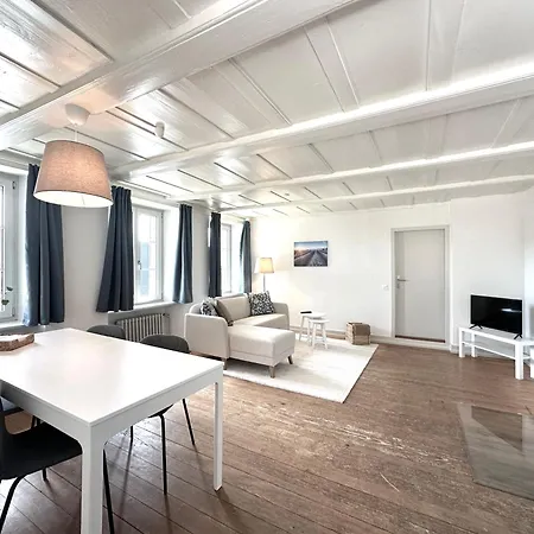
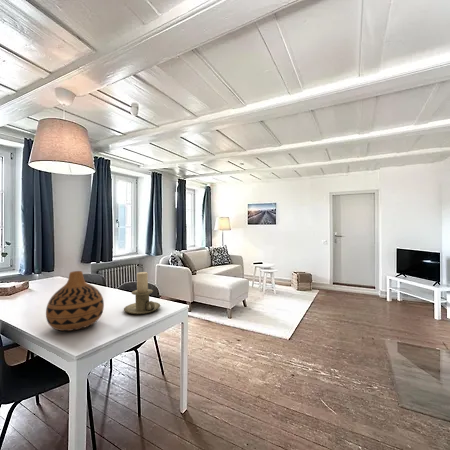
+ vase (76, 298)
+ candle holder (142, 290)
